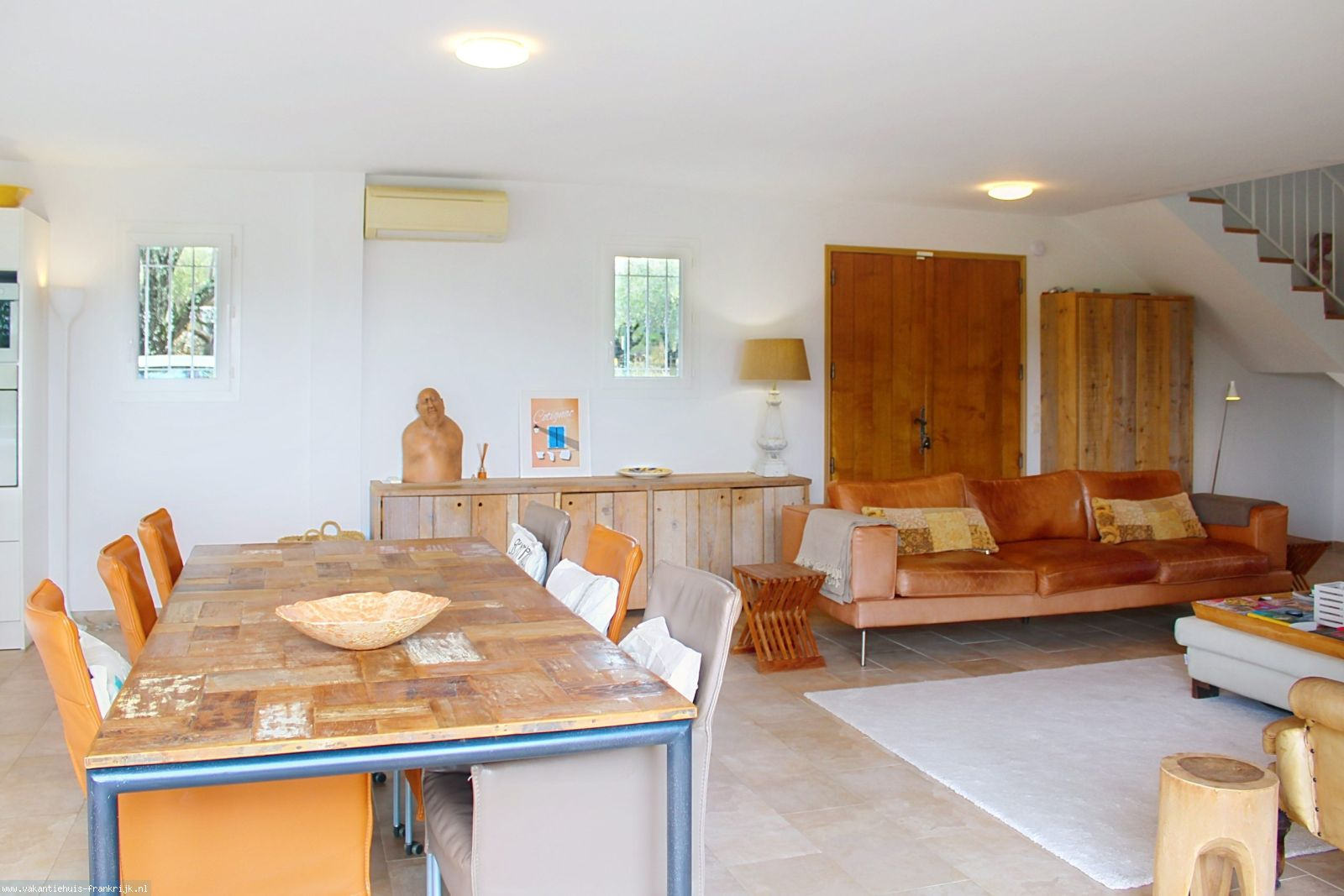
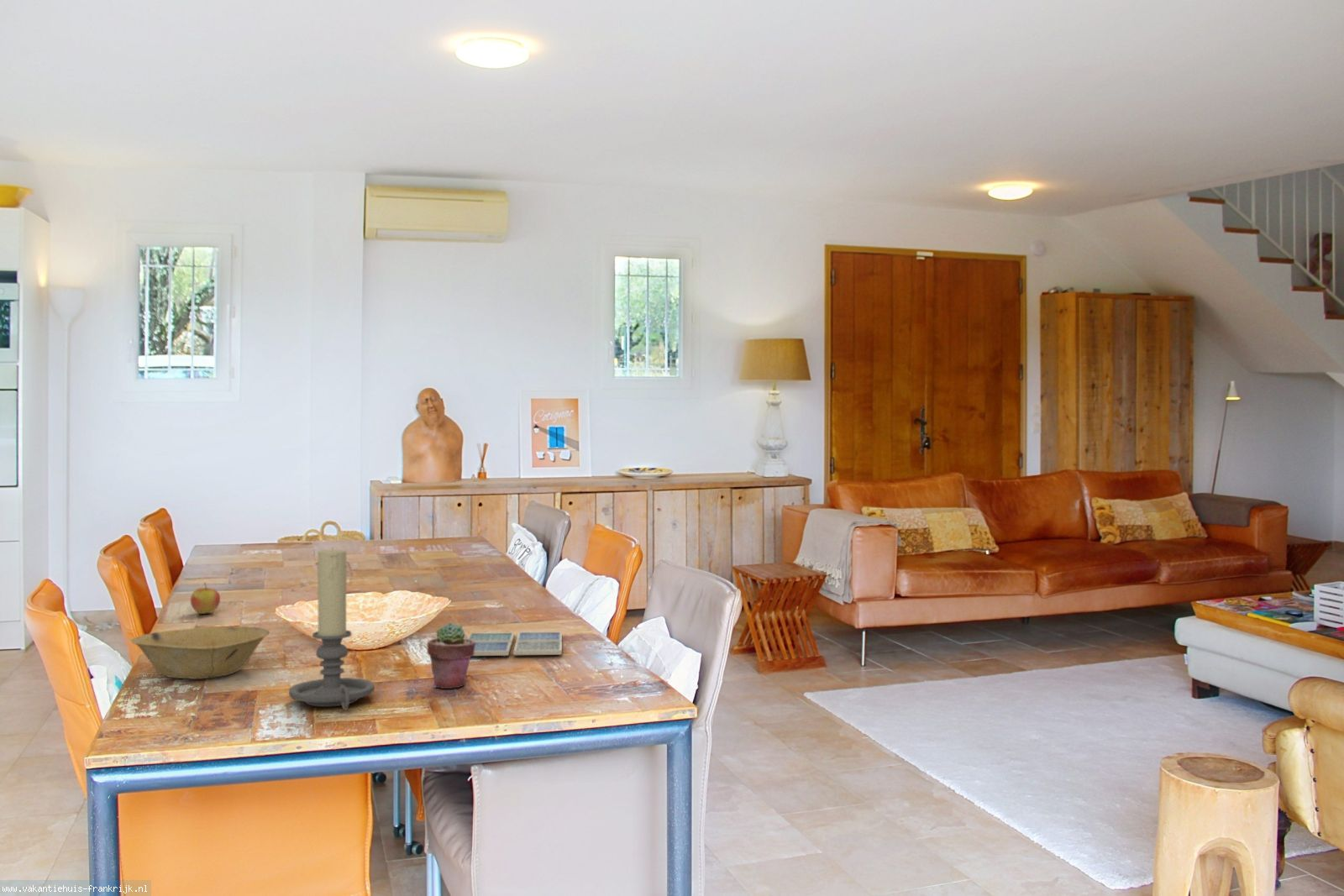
+ potted succulent (450, 653)
+ candle holder (333, 625)
+ bowl (202, 652)
+ apple (205, 597)
+ drink coaster (512, 643)
